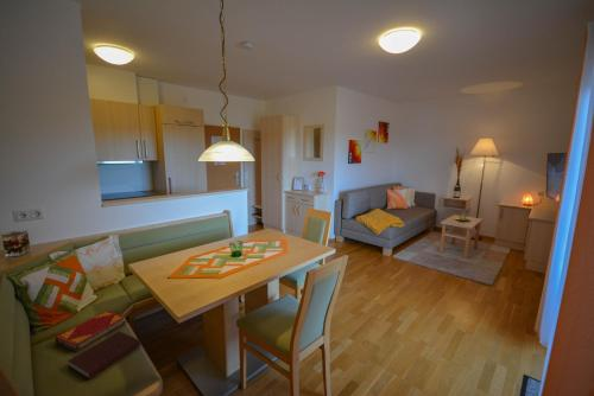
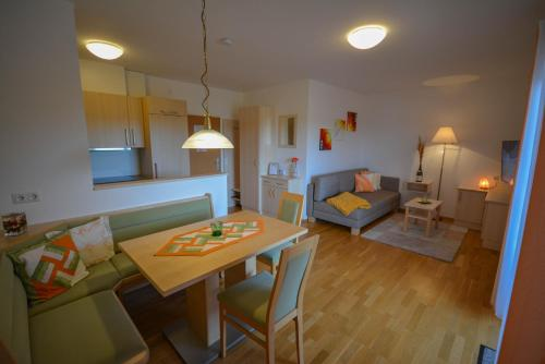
- hardback book (93, 328)
- notebook (106, 352)
